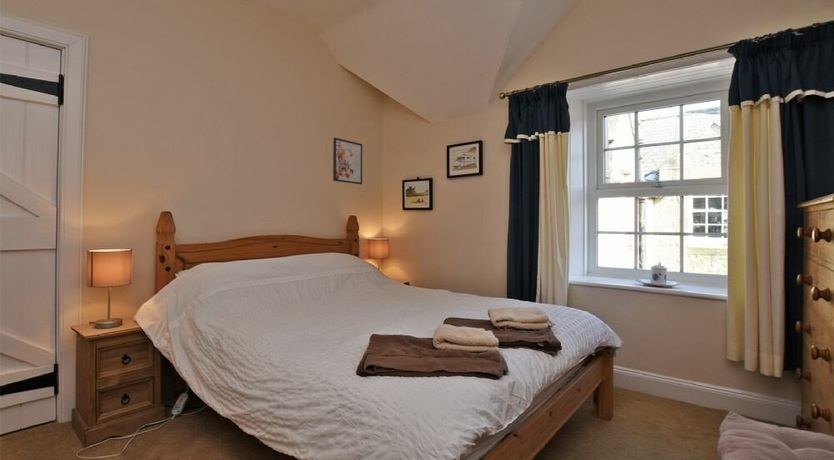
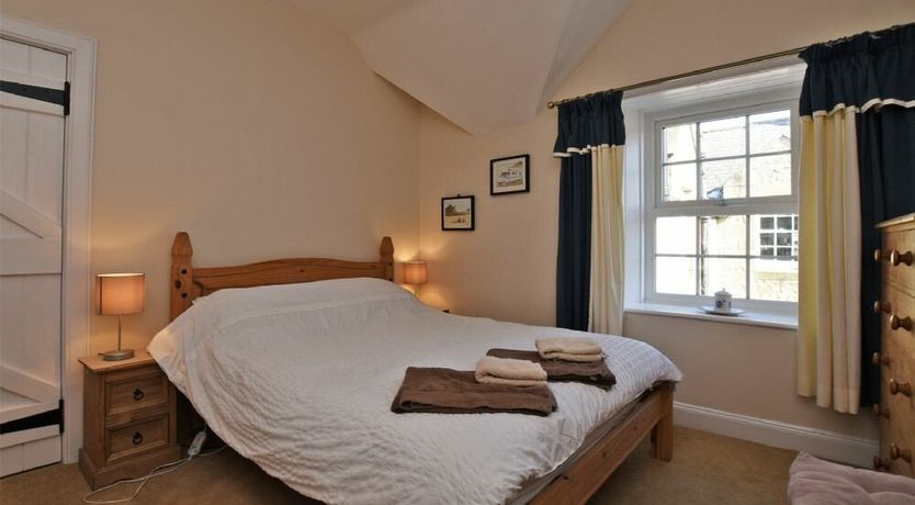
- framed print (348, 161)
